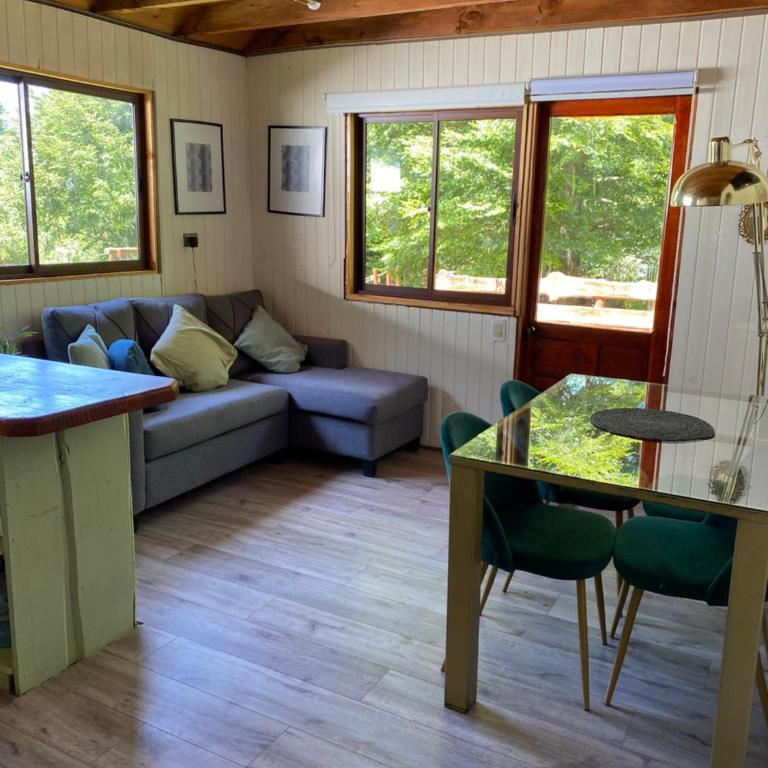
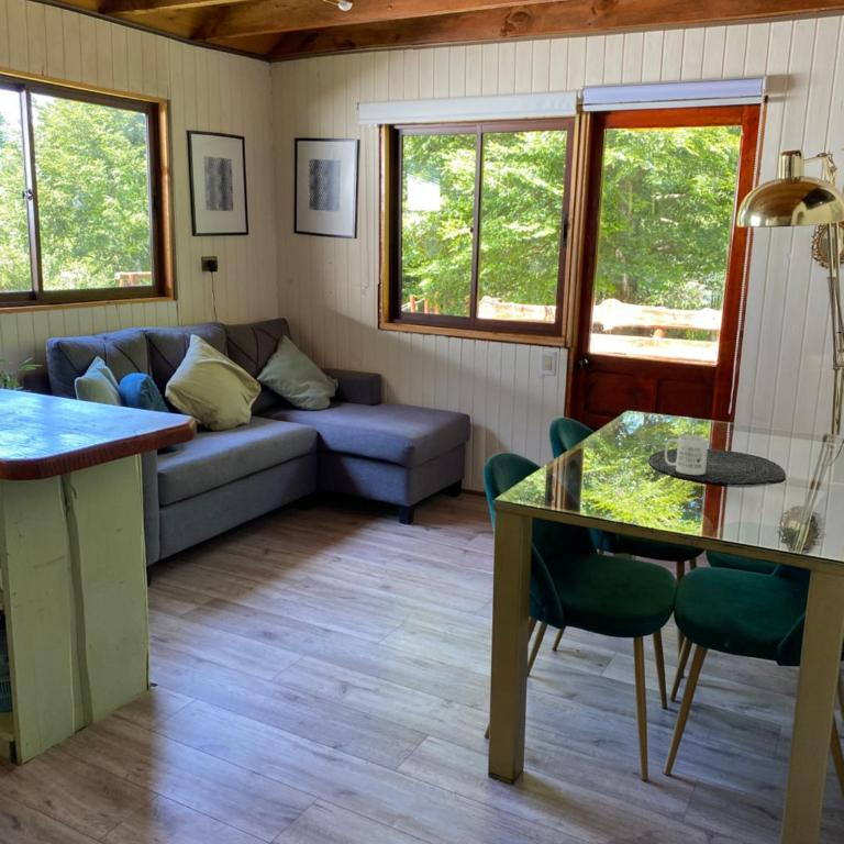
+ mug (685, 454)
